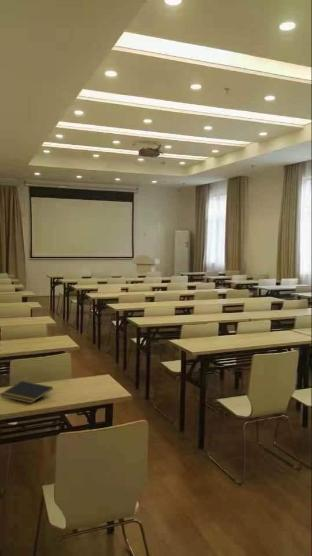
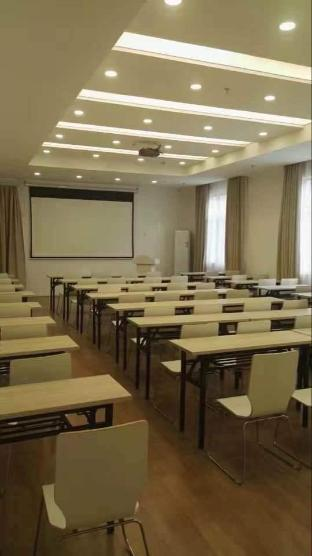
- notepad (26, 391)
